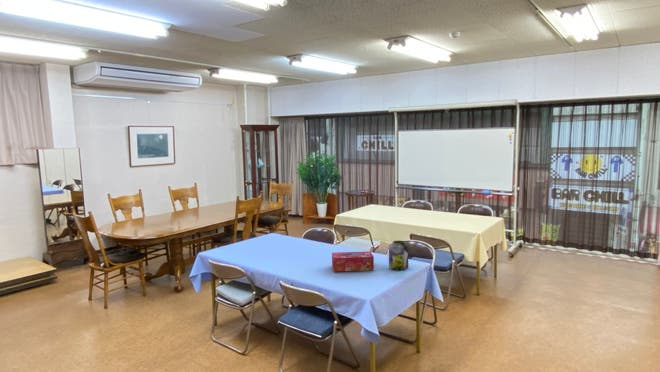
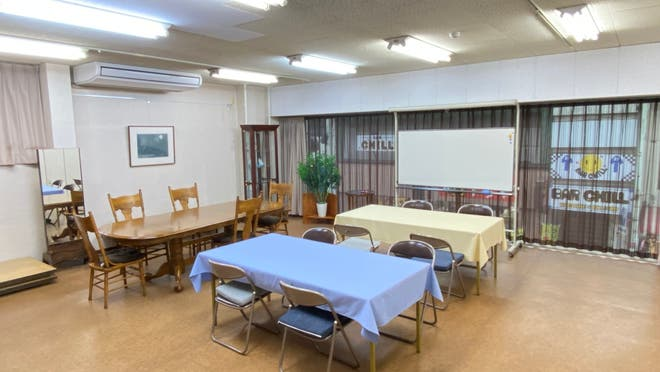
- tissue box (352, 261)
- jar (398, 254)
